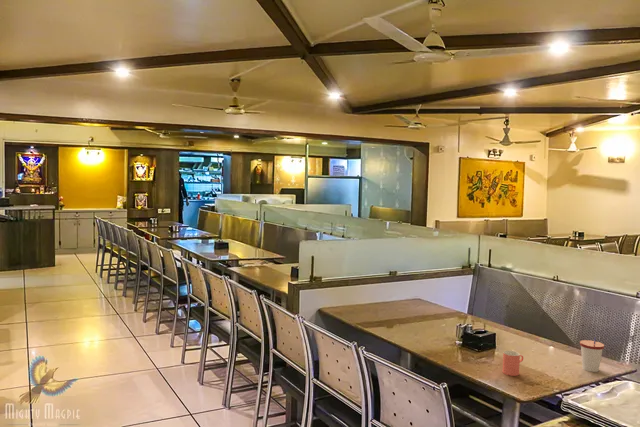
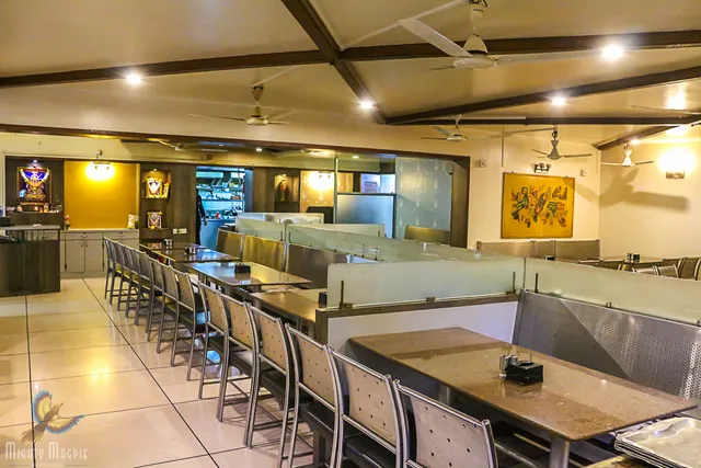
- cup (591, 353)
- cup (513, 362)
